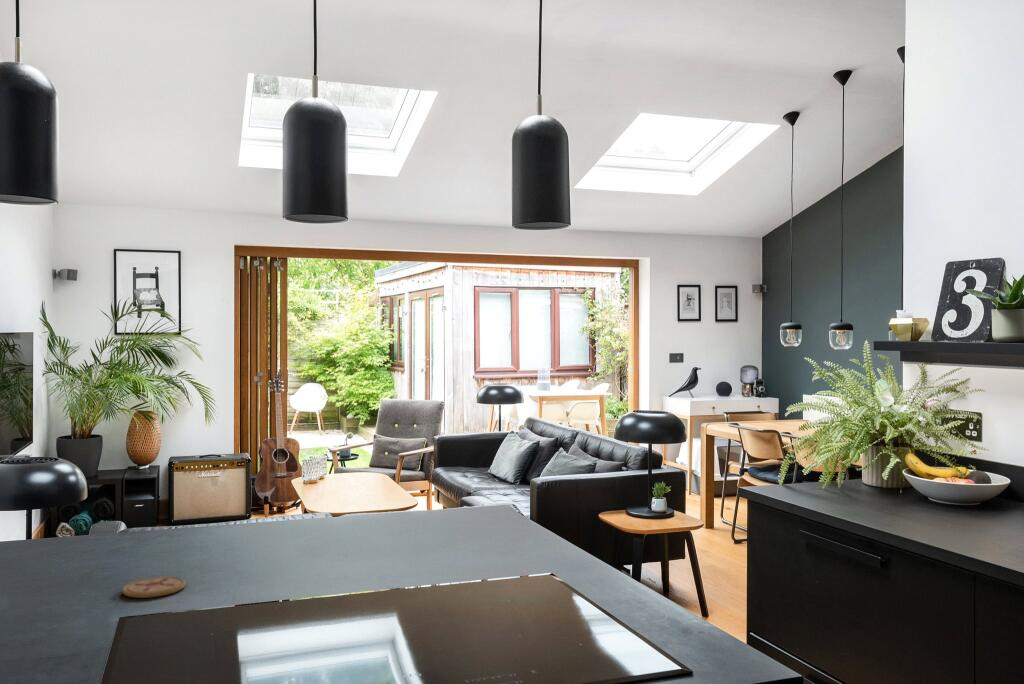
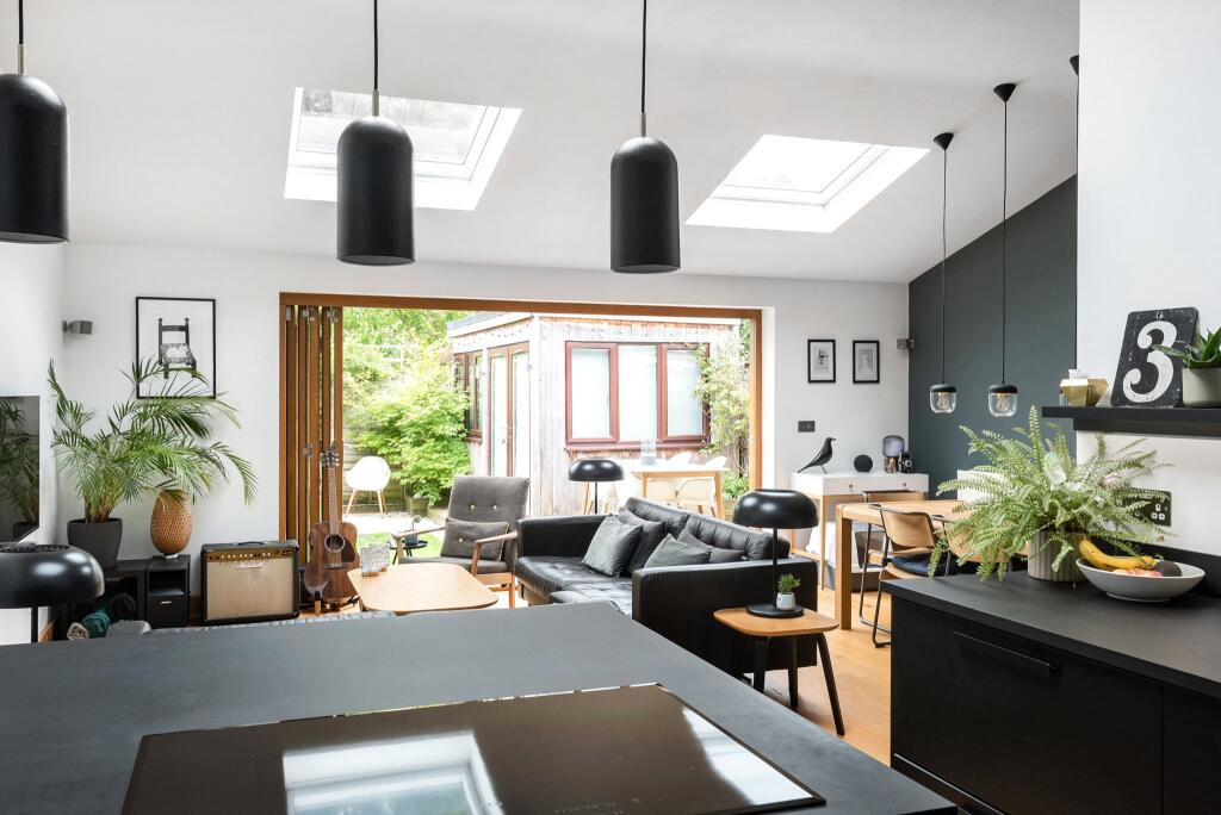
- coaster (154, 586)
